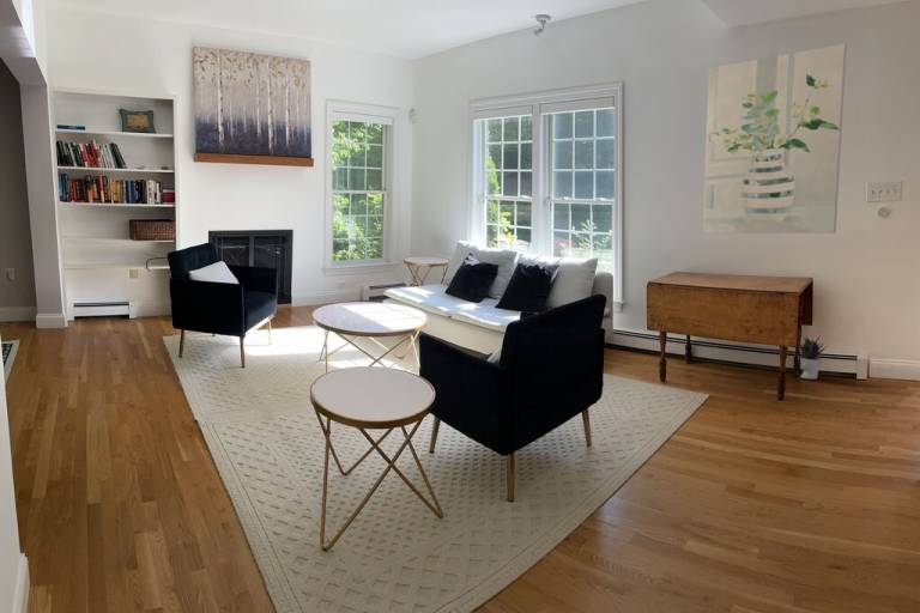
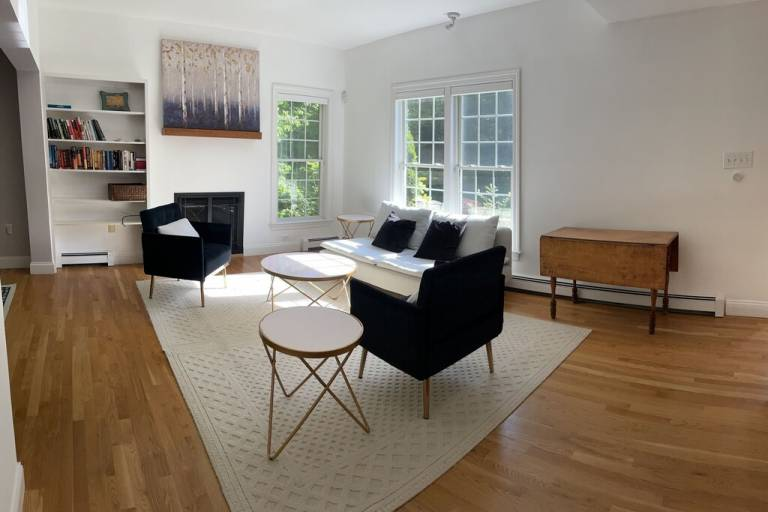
- wall art (769, 146)
- potted plant (807, 356)
